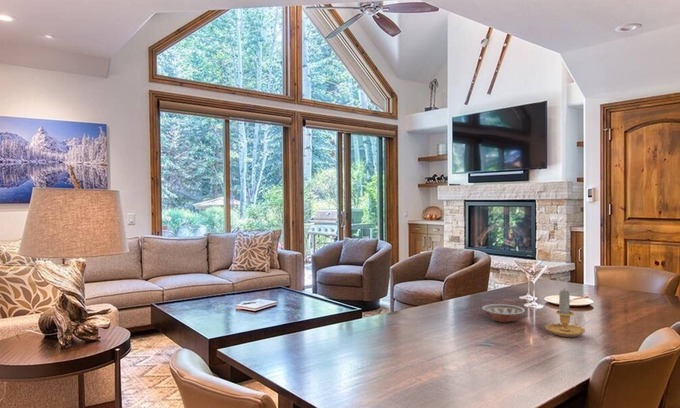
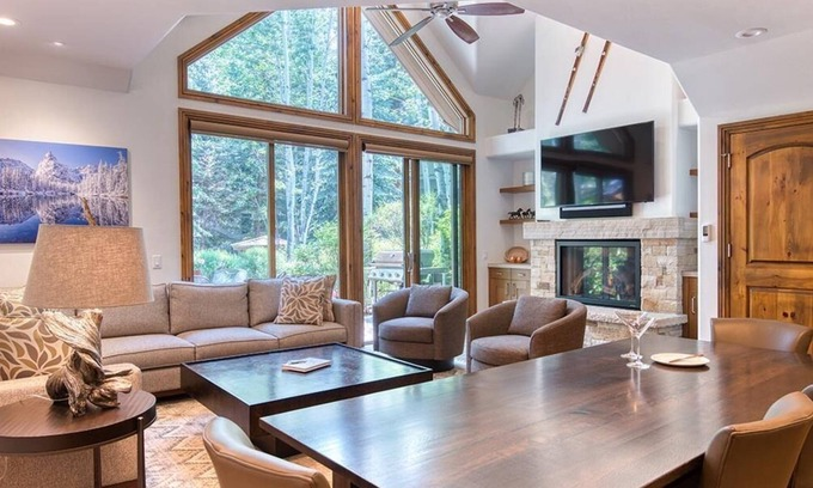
- bowl (503, 314)
- candle (567, 310)
